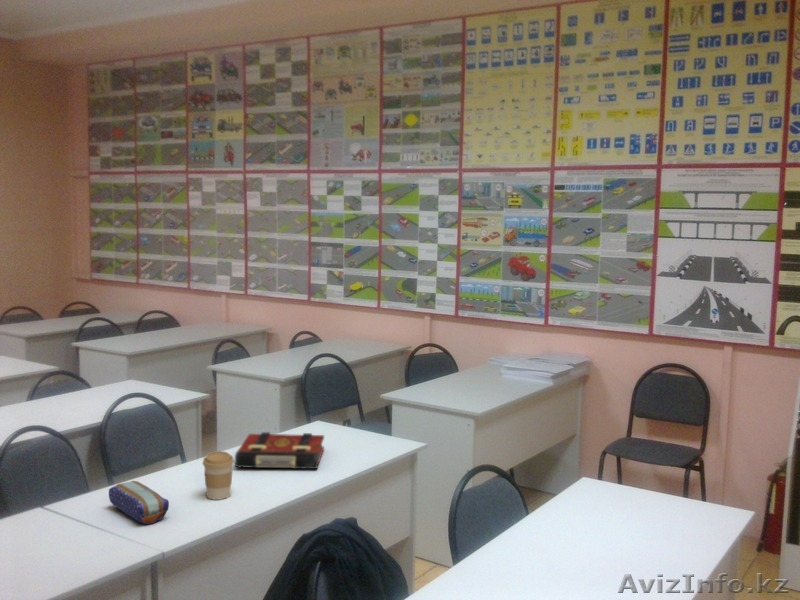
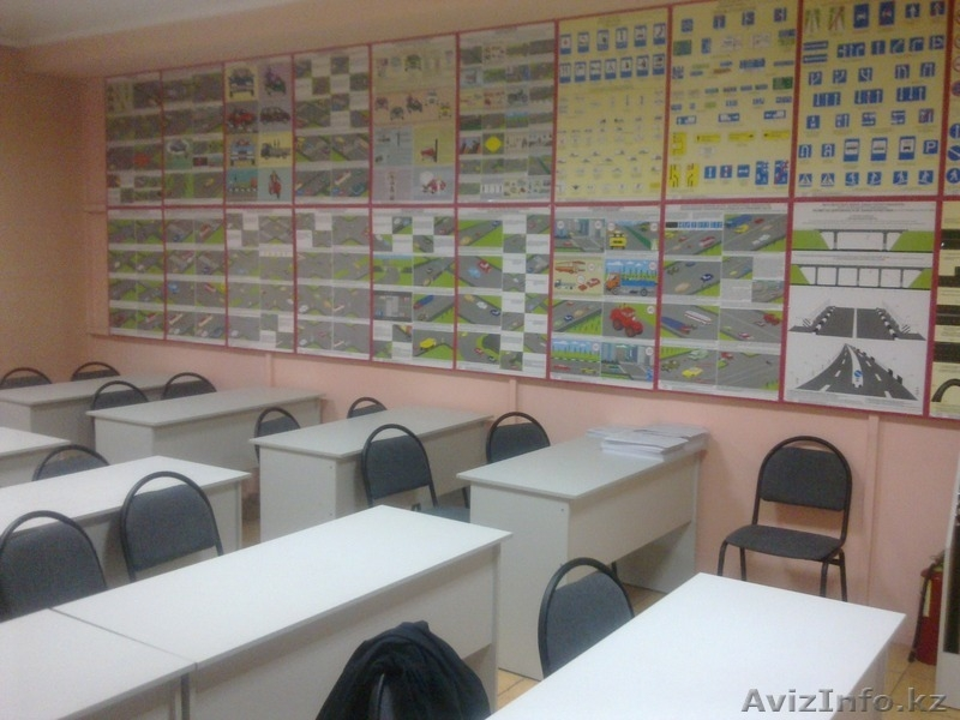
- book (281, 450)
- coffee cup (218, 475)
- pencil case (138, 500)
